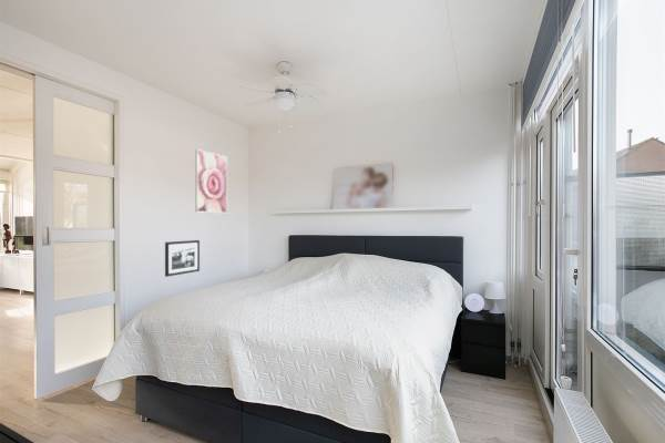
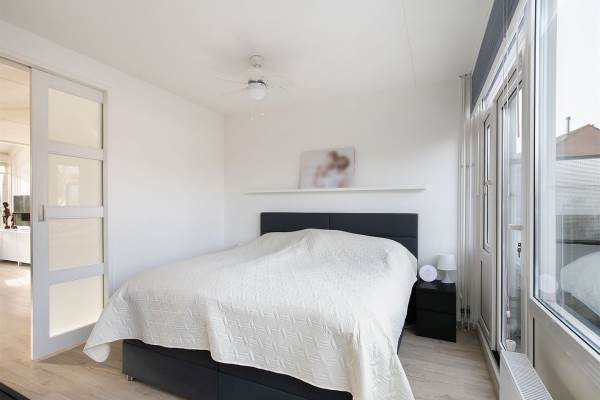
- picture frame (183, 257)
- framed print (212, 183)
